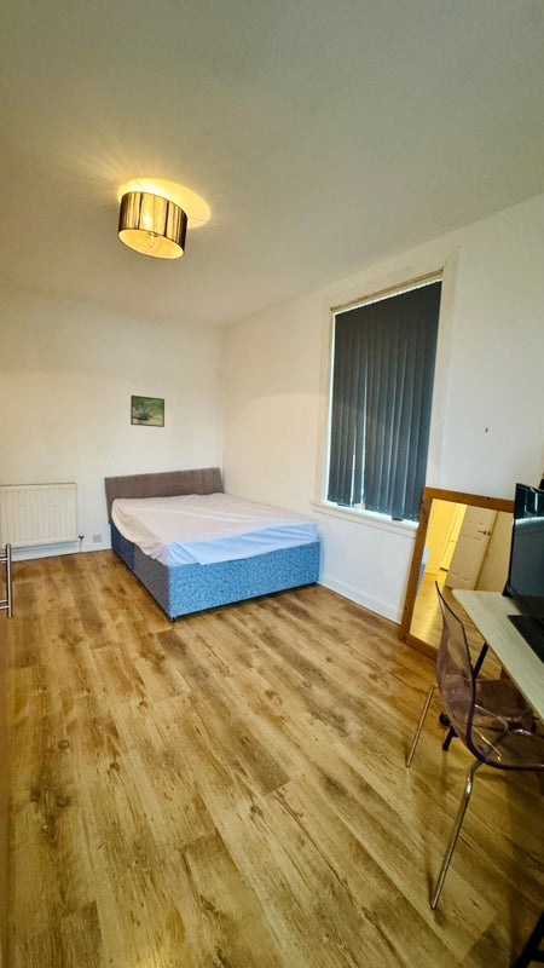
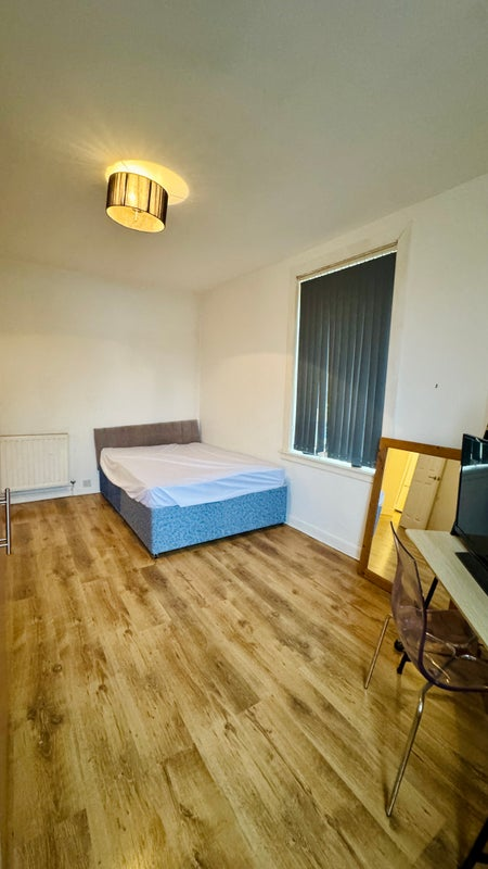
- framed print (147, 411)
